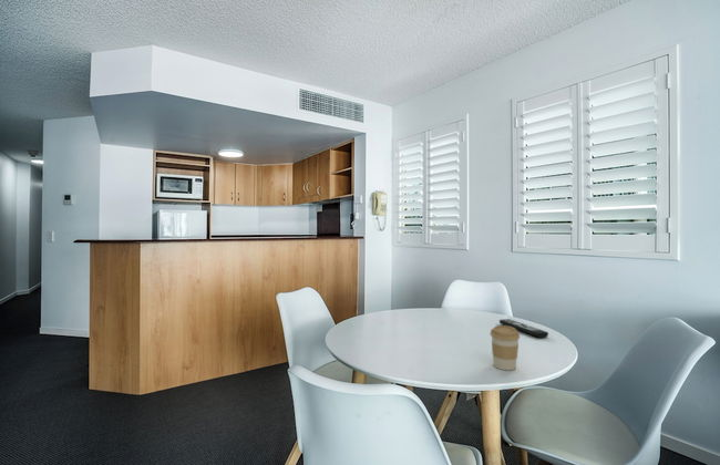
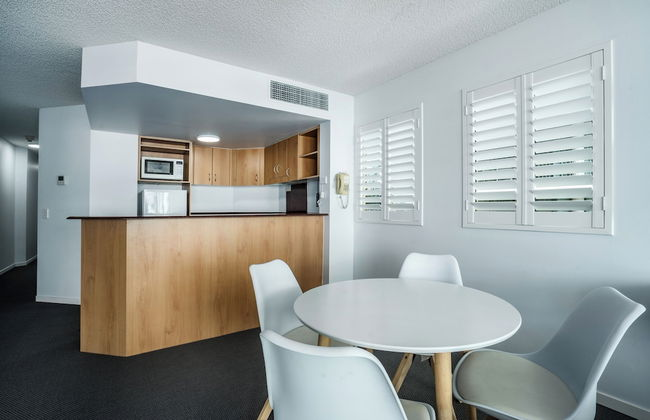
- coffee cup (504, 347)
- remote control (522, 328)
